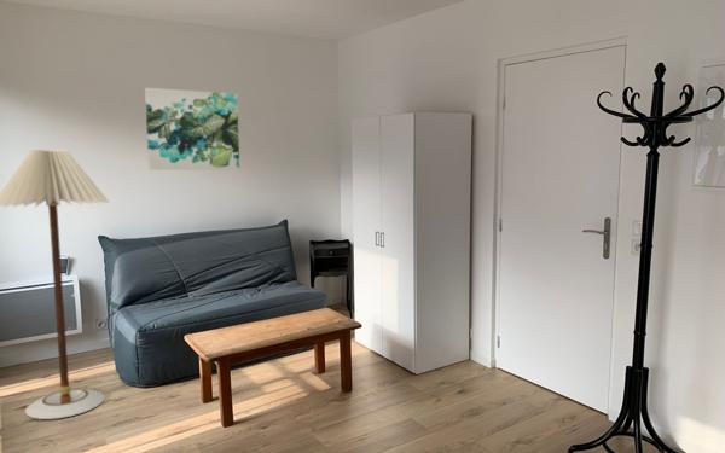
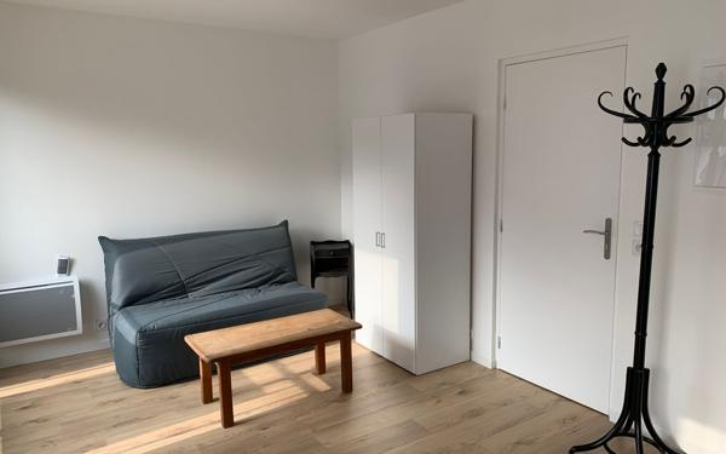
- floor lamp (57, 279)
- wall art (193, 130)
